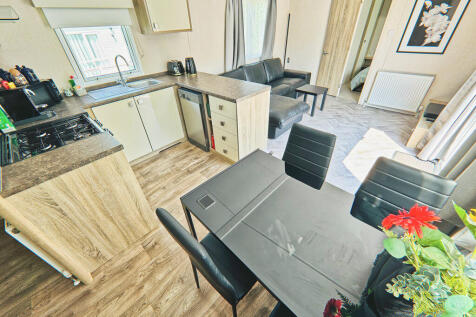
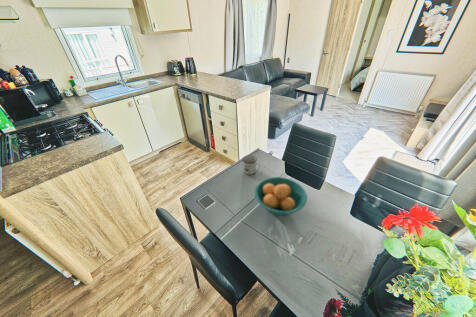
+ fruit bowl (279, 196)
+ mug (251, 165)
